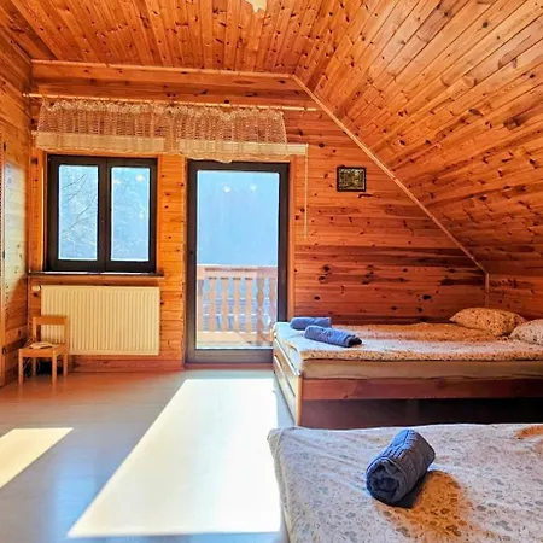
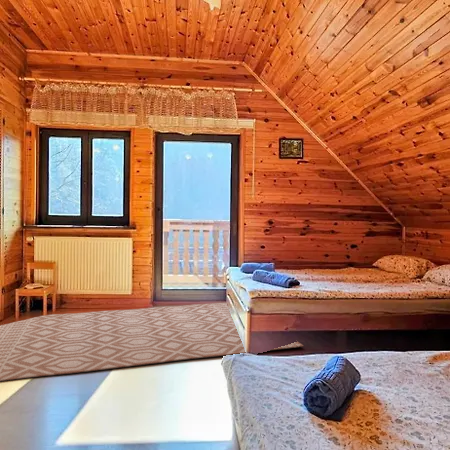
+ rug (135, 330)
